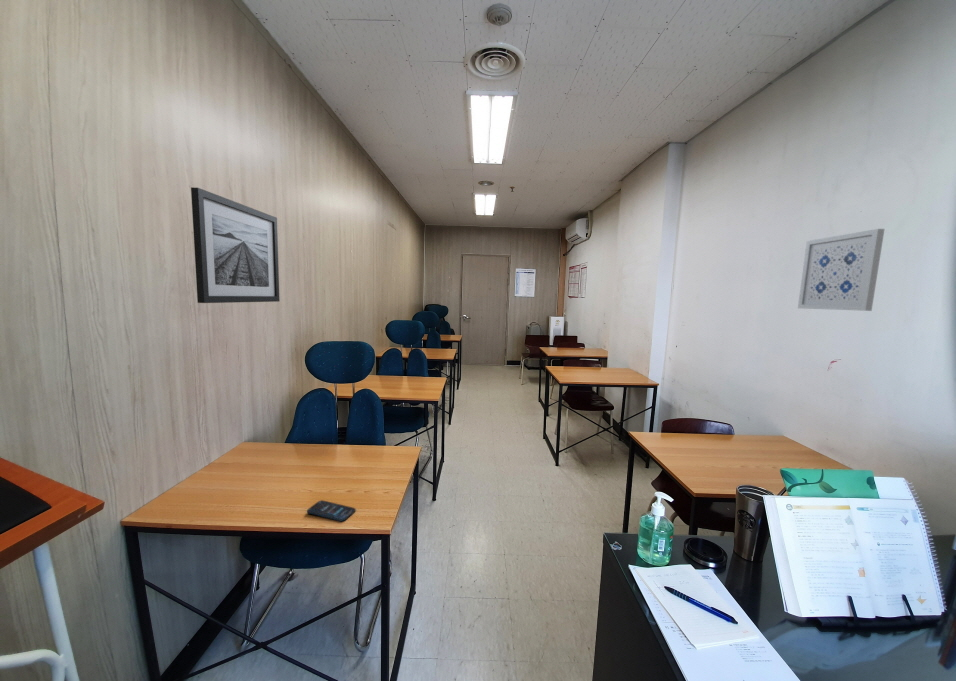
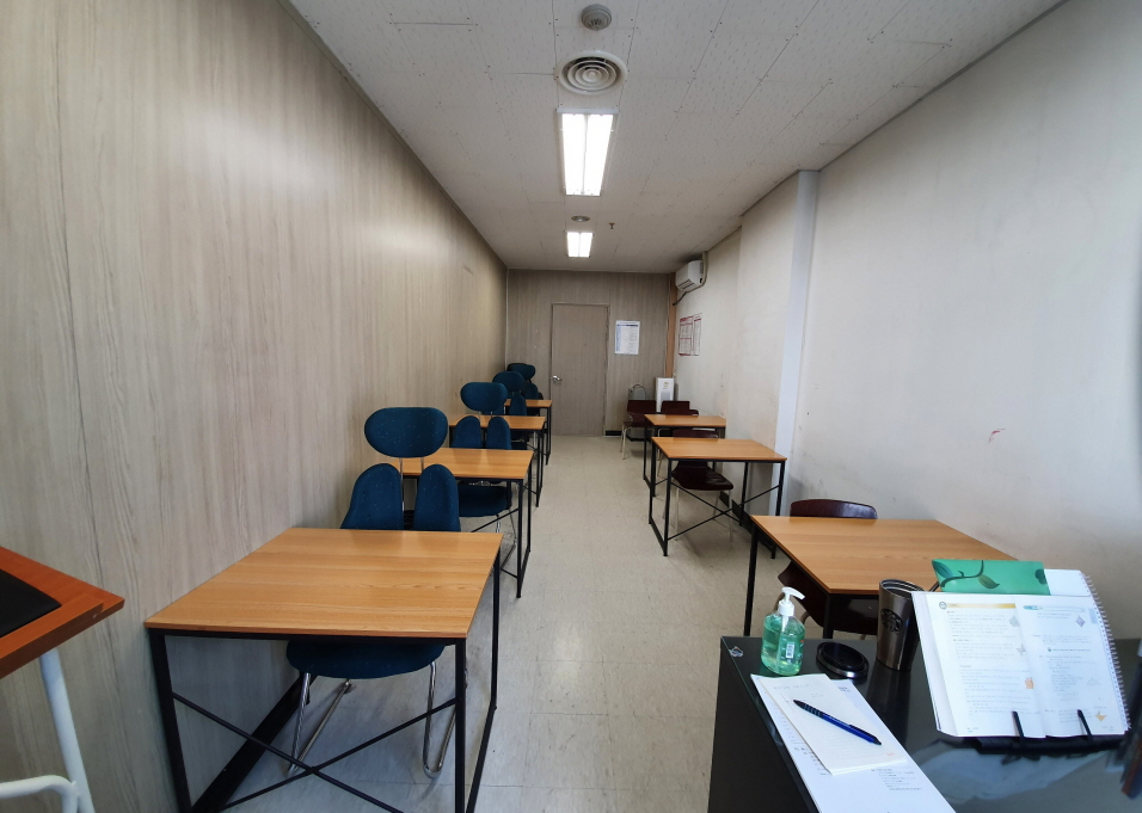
- wall art (242, 254)
- wall art (836, 273)
- smartphone (331, 510)
